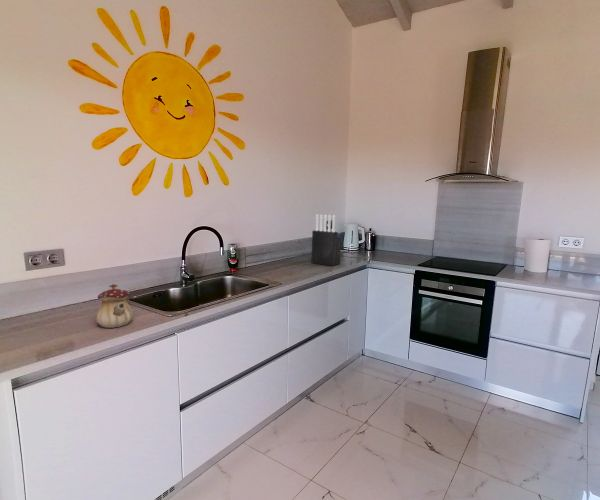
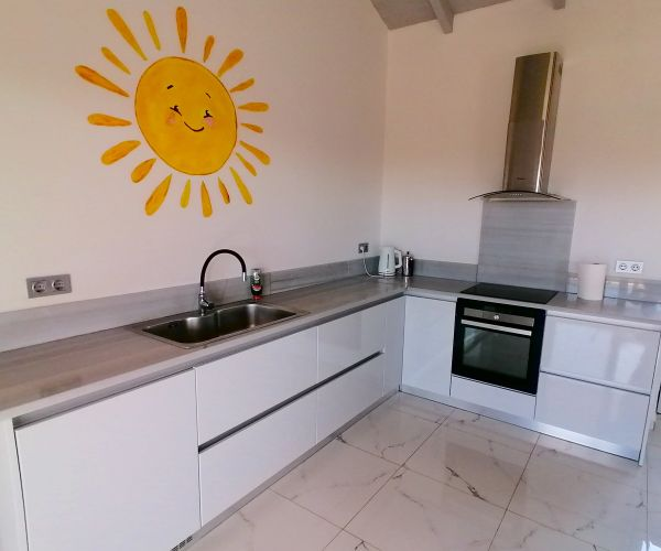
- knife block (327, 239)
- teapot (113, 303)
